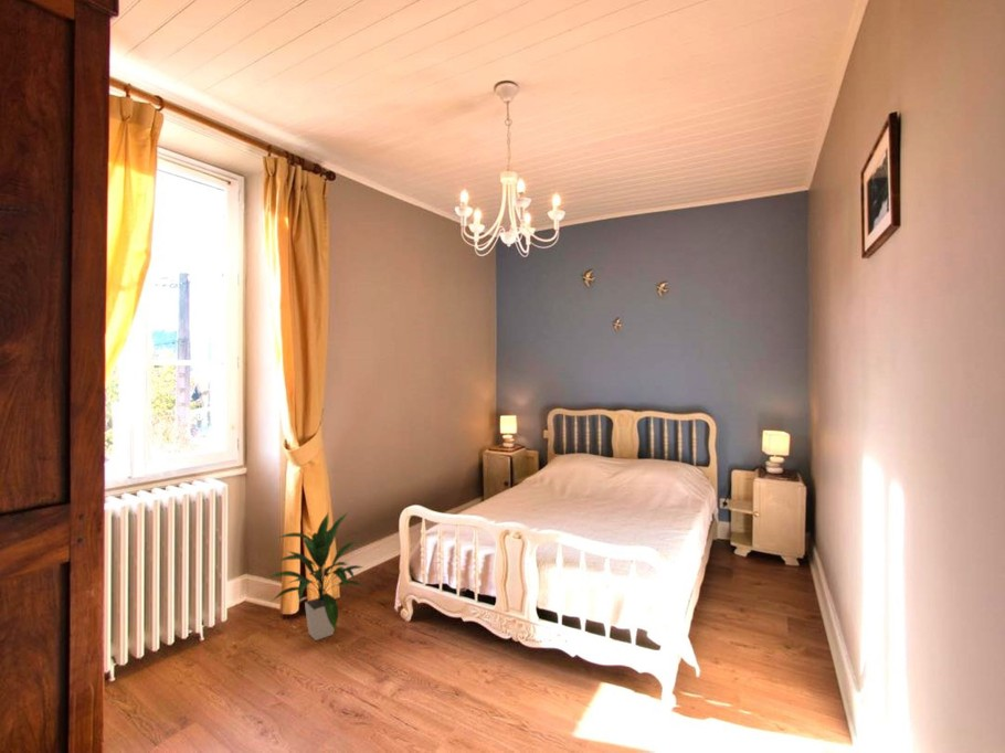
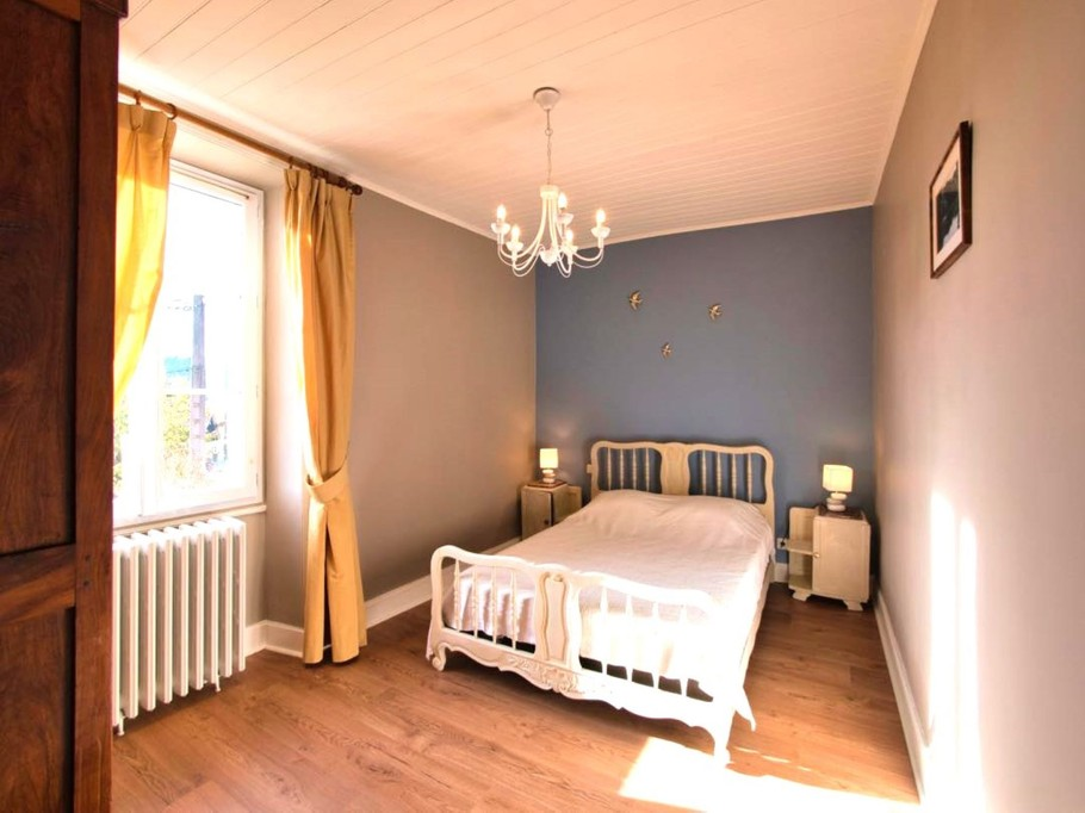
- indoor plant (319, 575)
